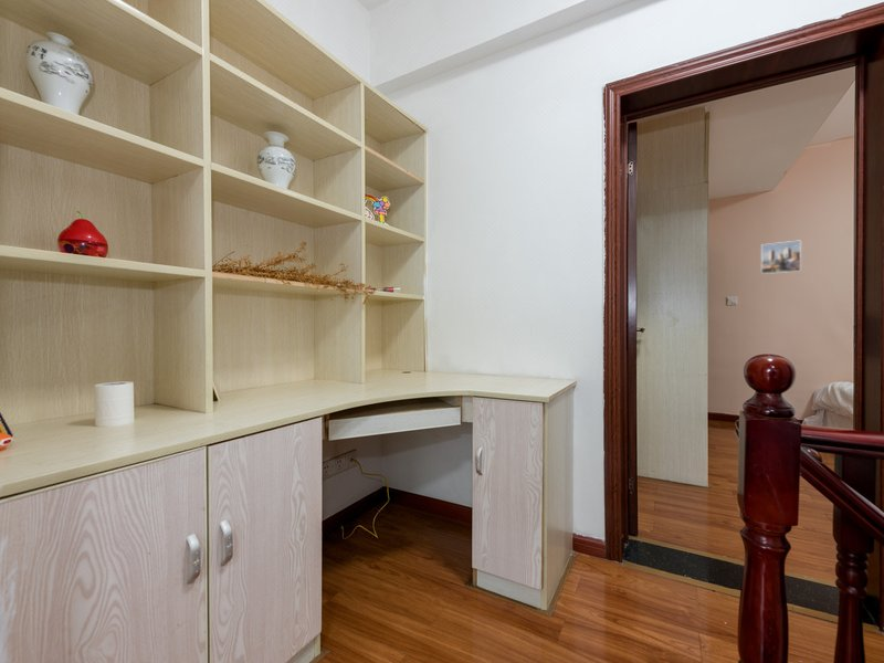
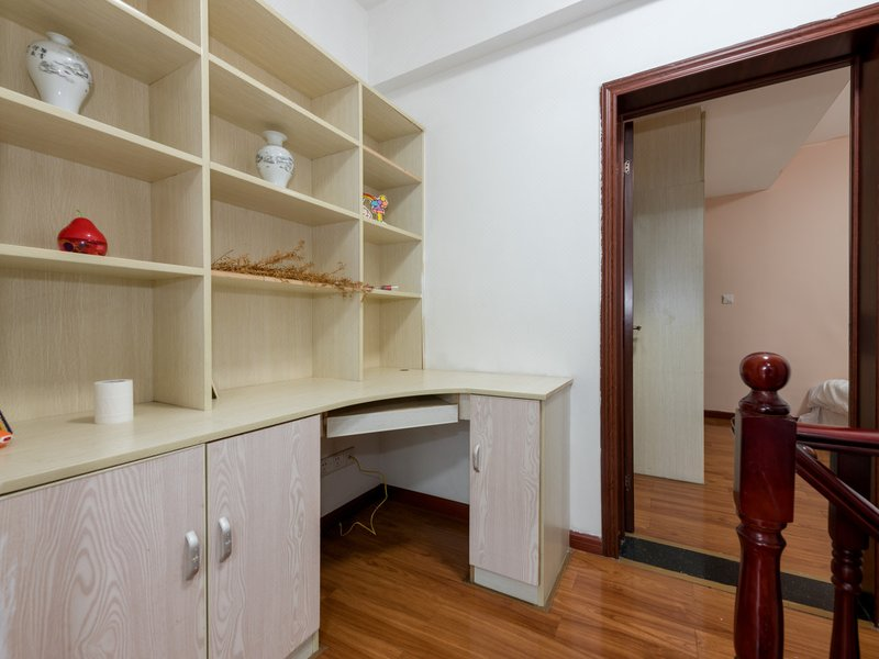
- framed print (780, 257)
